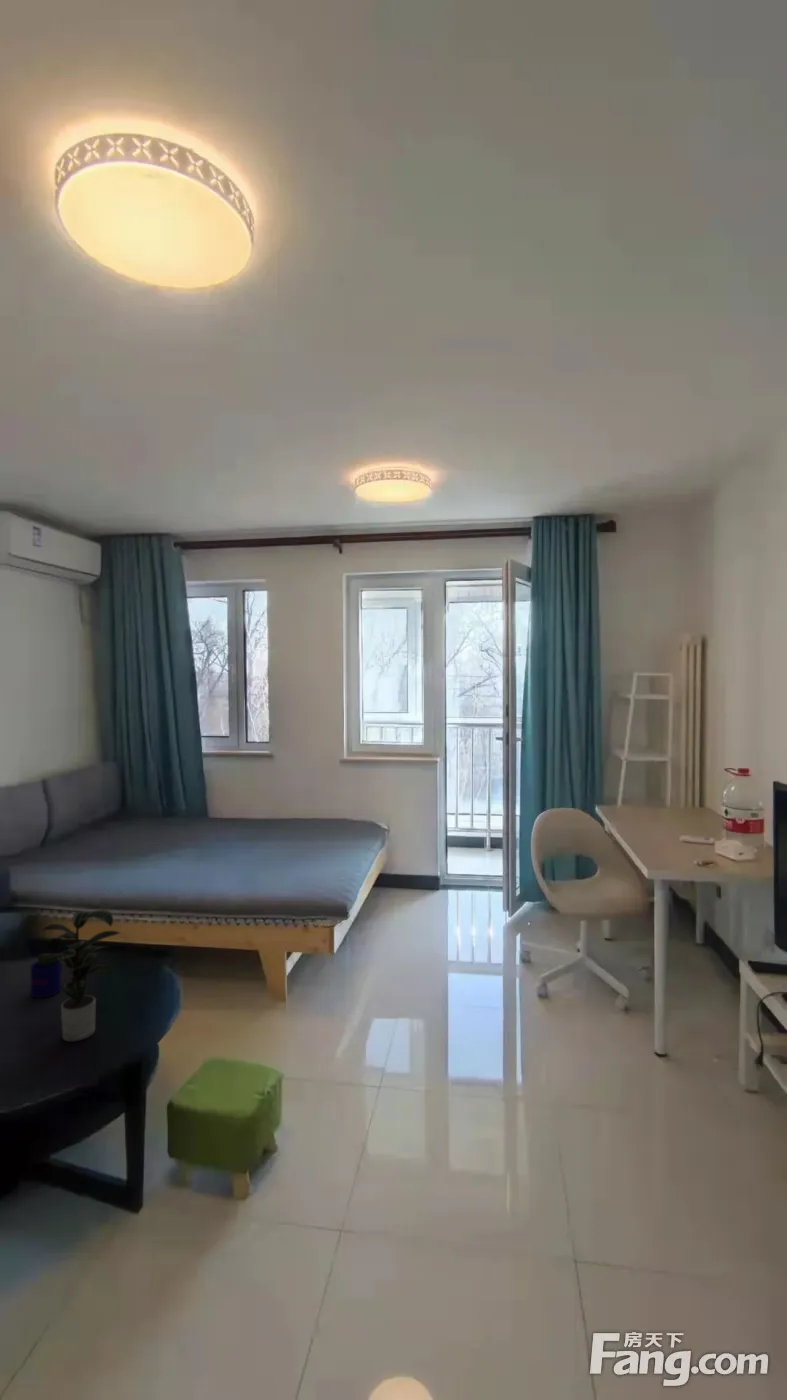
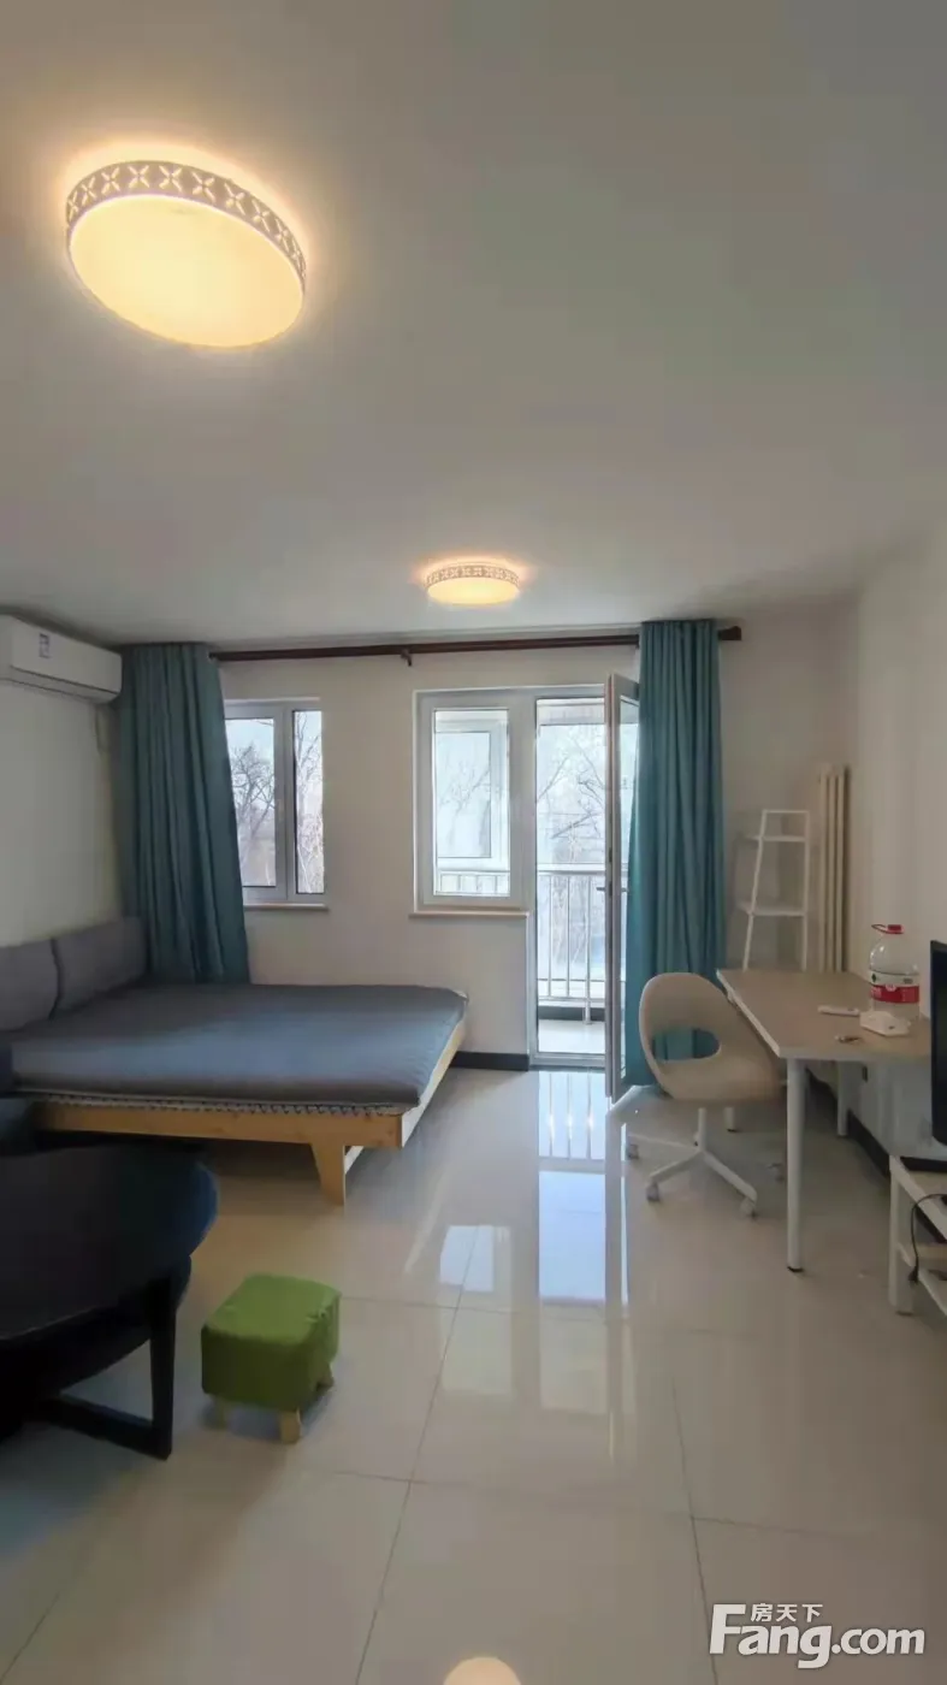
- potted plant (72, 970)
- mug (49, 975)
